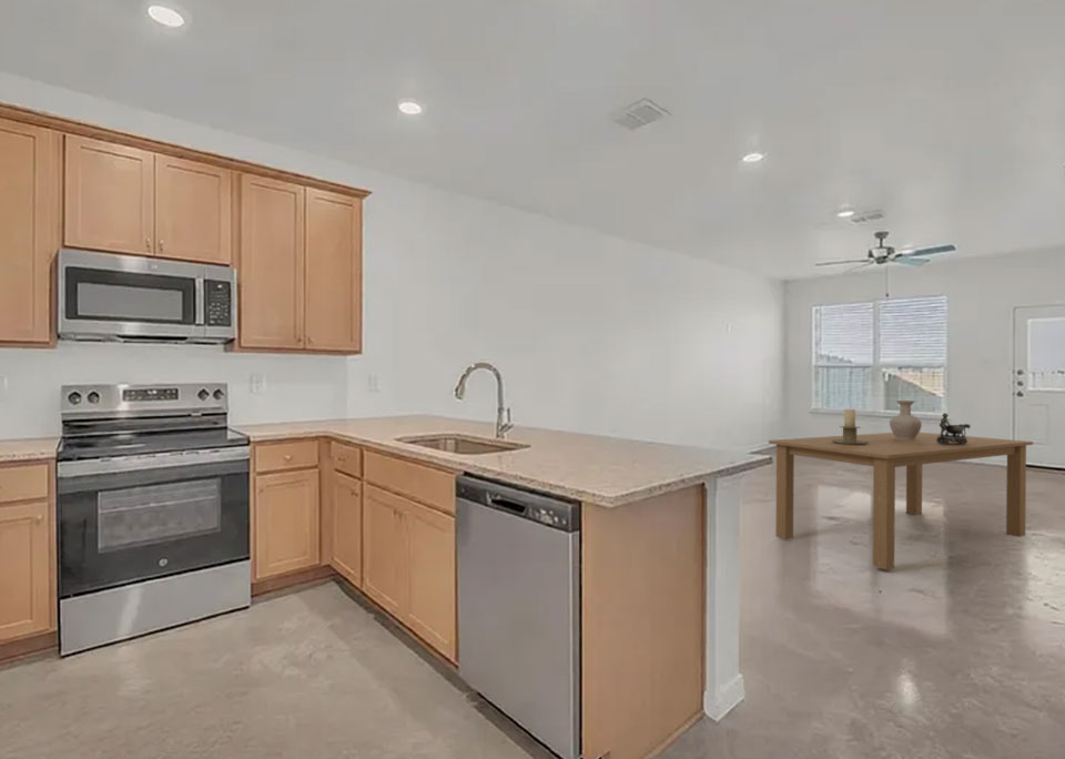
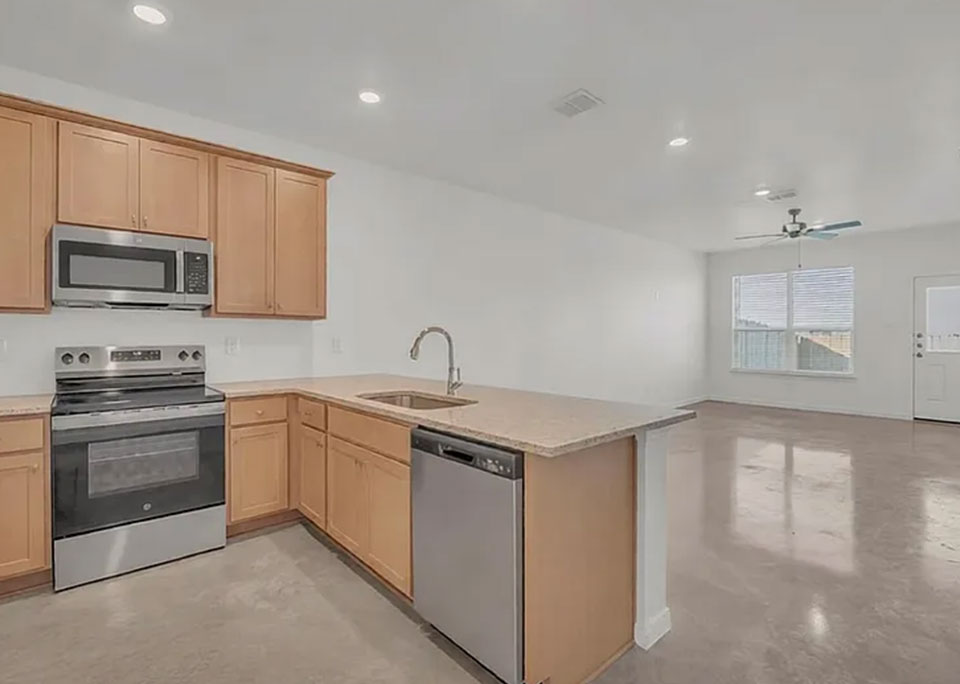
- decorative bowl (953, 427)
- candle holder (850, 425)
- dining table (894, 488)
- vase (905, 419)
